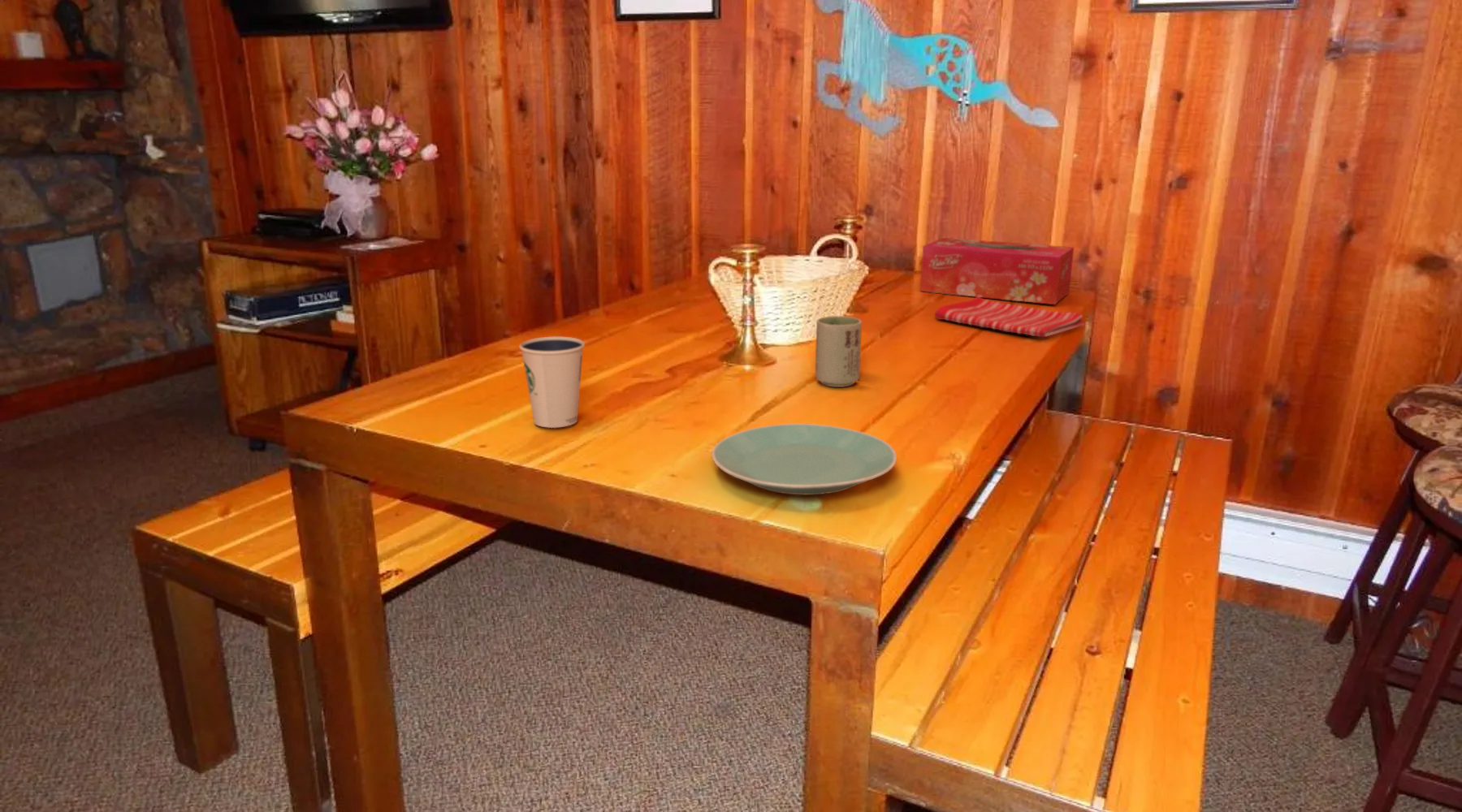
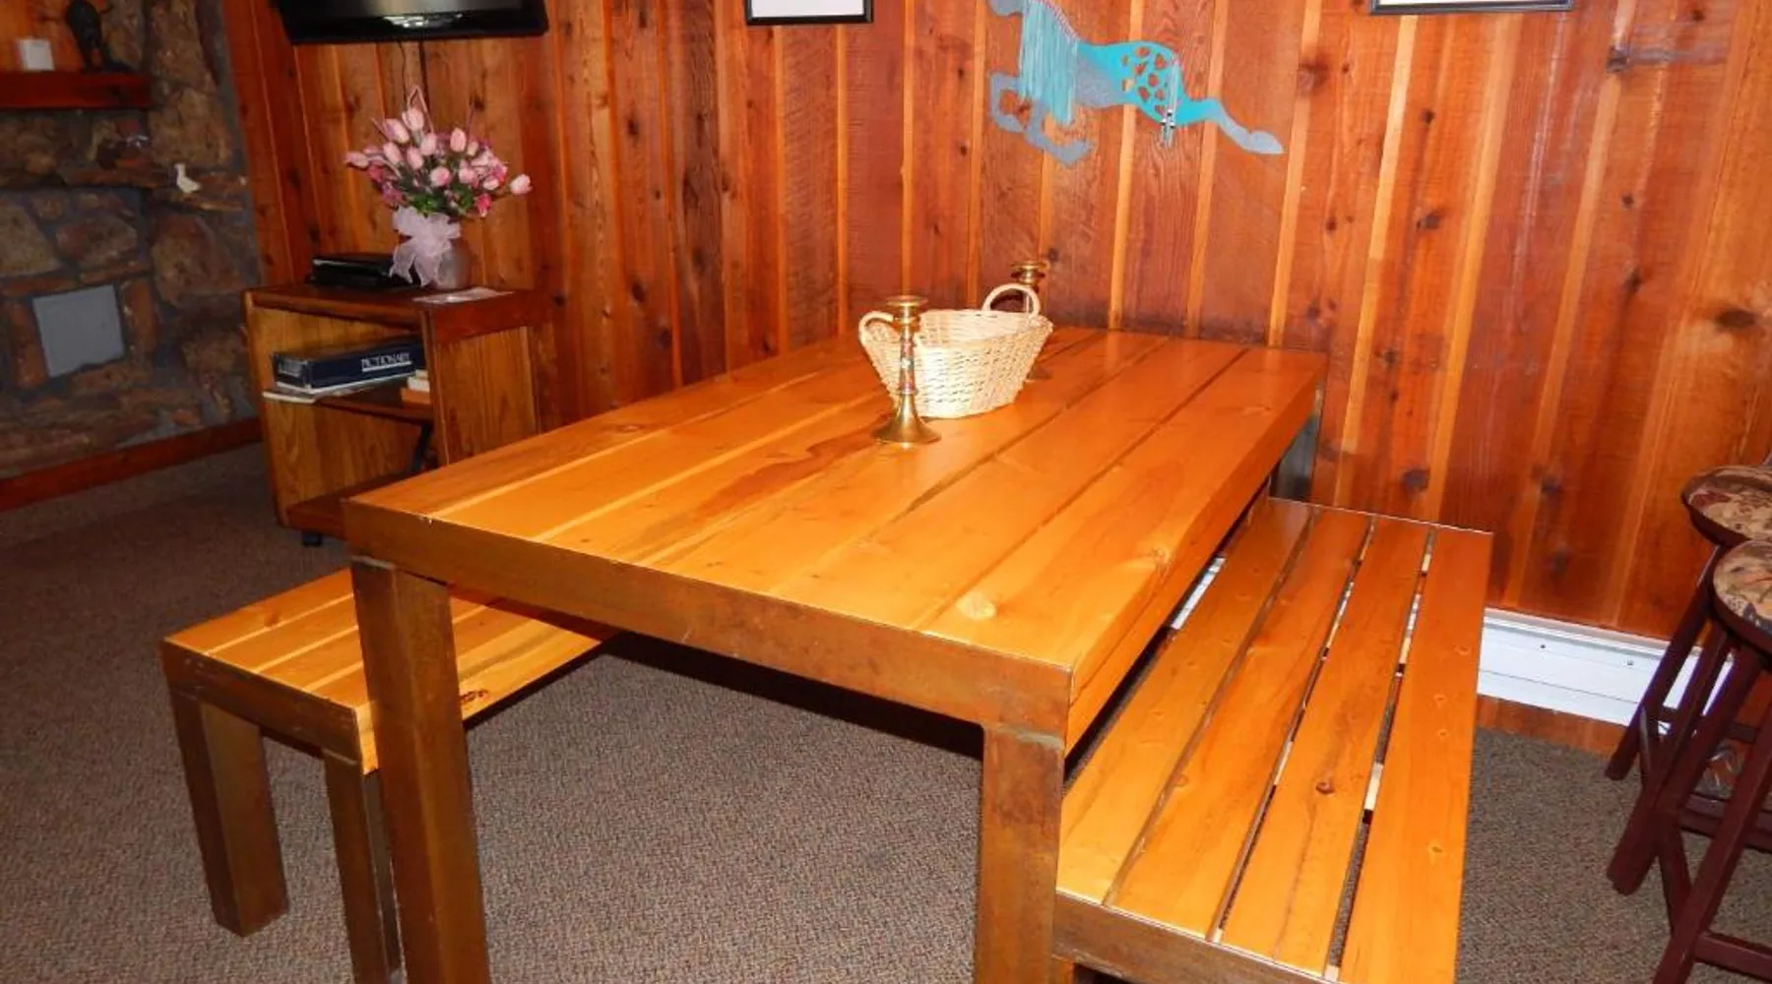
- tissue box (996, 269)
- dish towel (1008, 316)
- dixie cup (554, 383)
- cup (837, 352)
- plate (802, 461)
